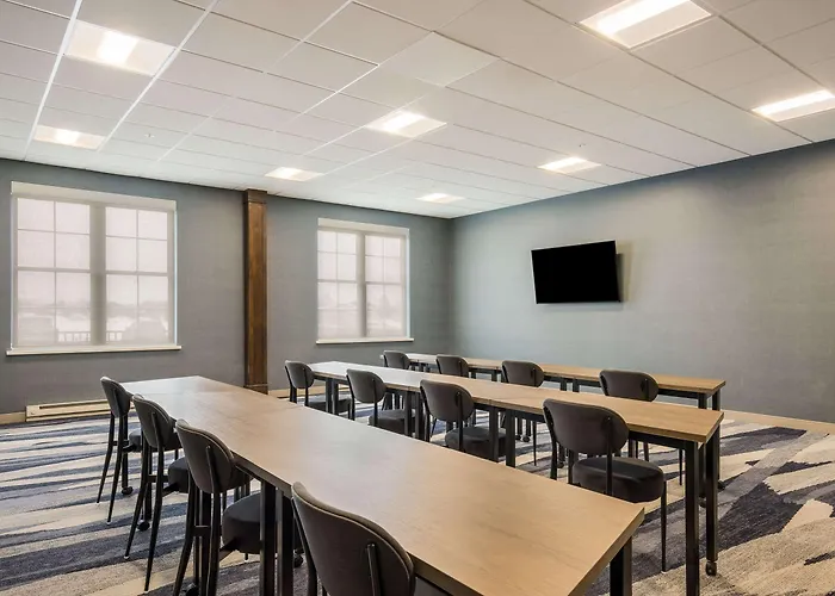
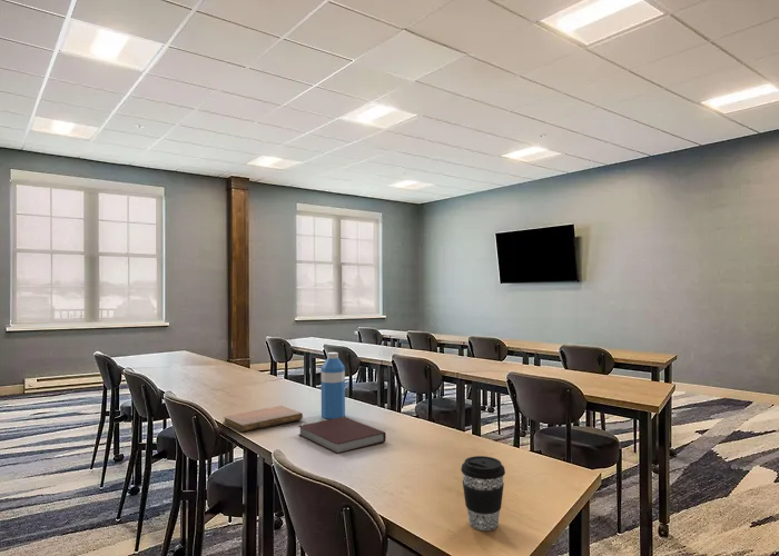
+ coffee cup (483, 493)
+ notebook (263, 417)
+ water bottle (333, 384)
+ notebook (341, 433)
